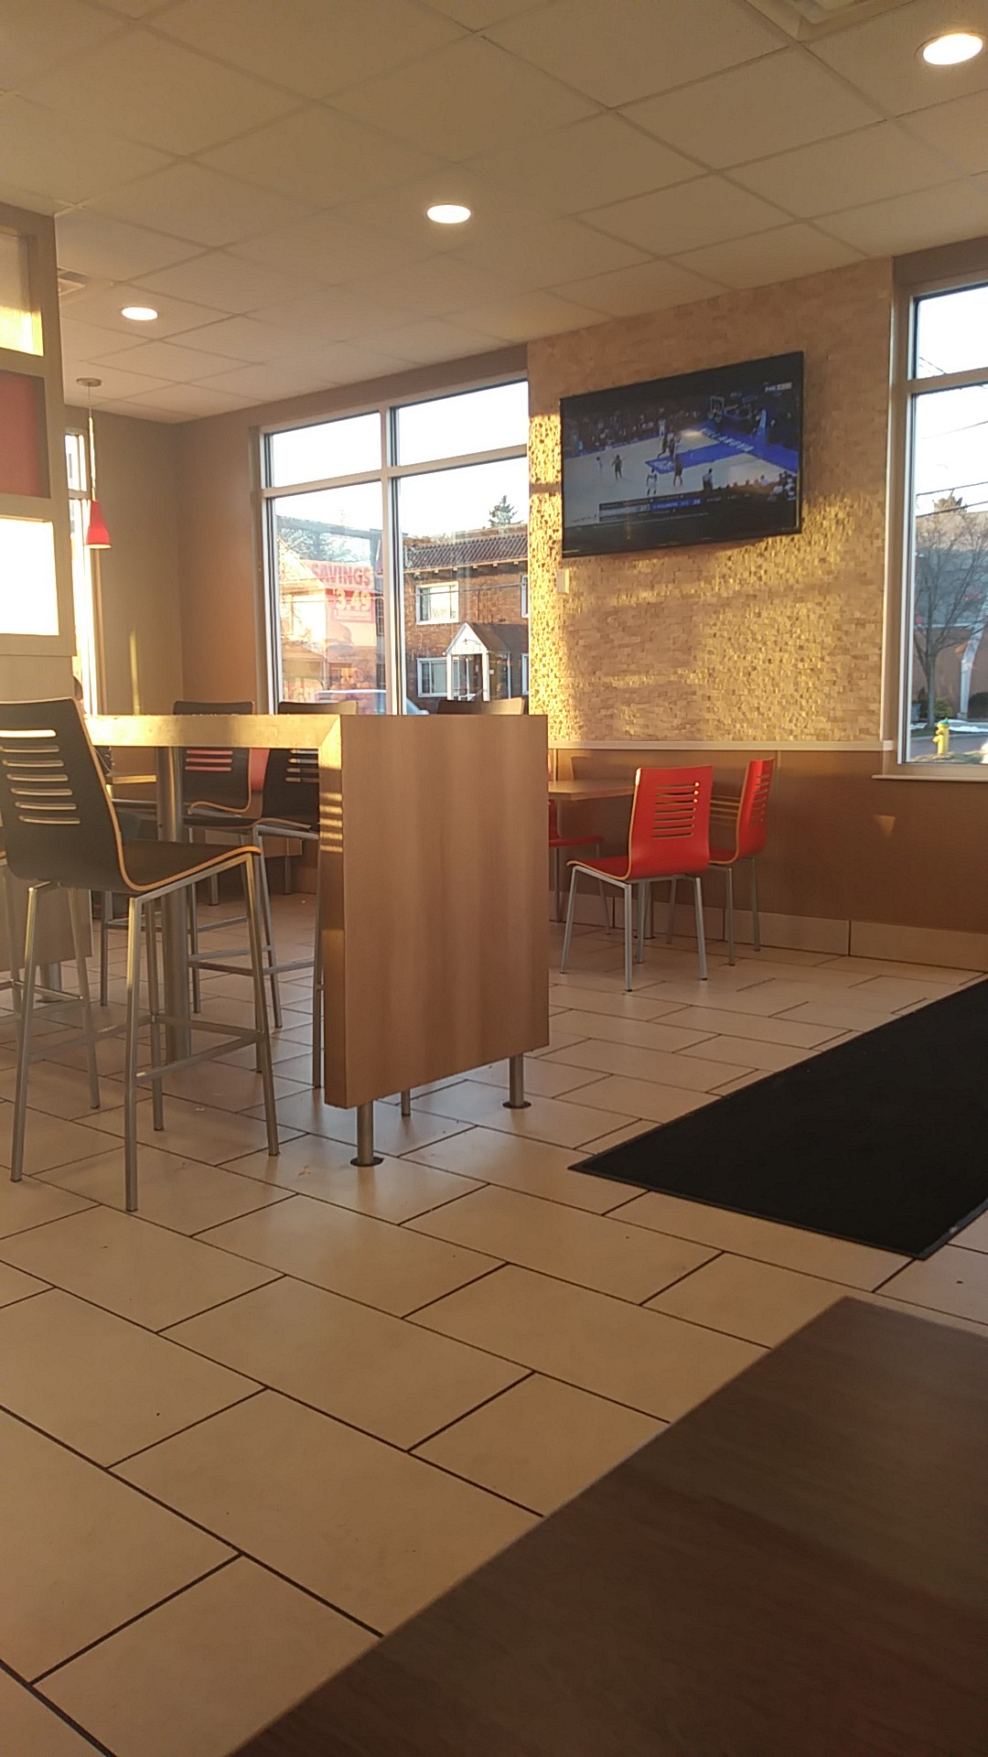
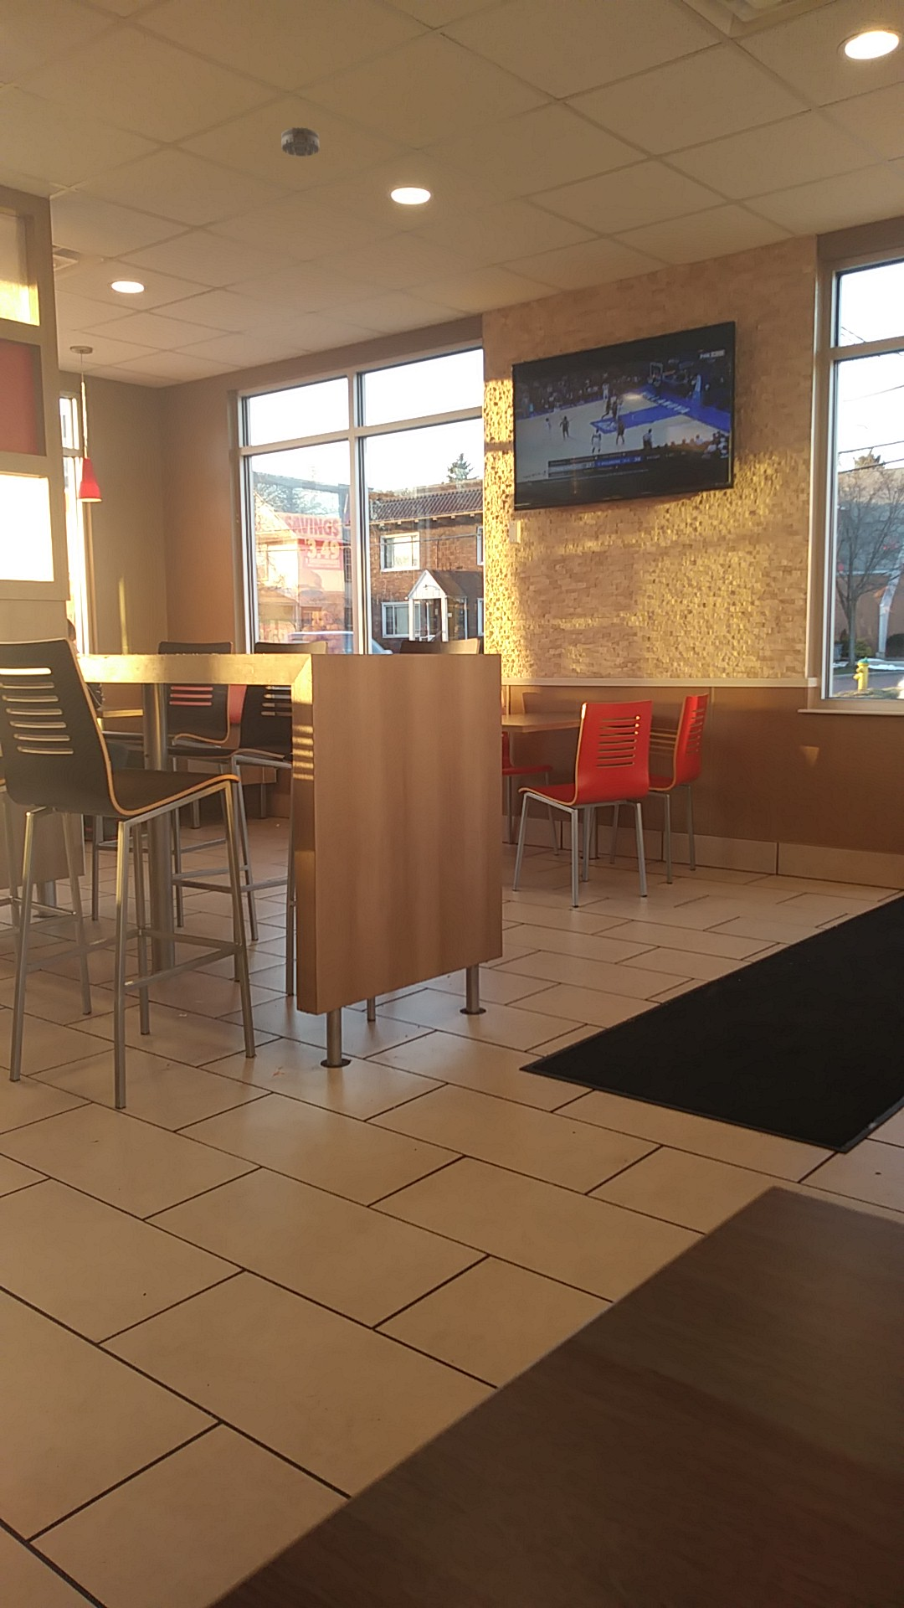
+ smoke detector (299, 140)
